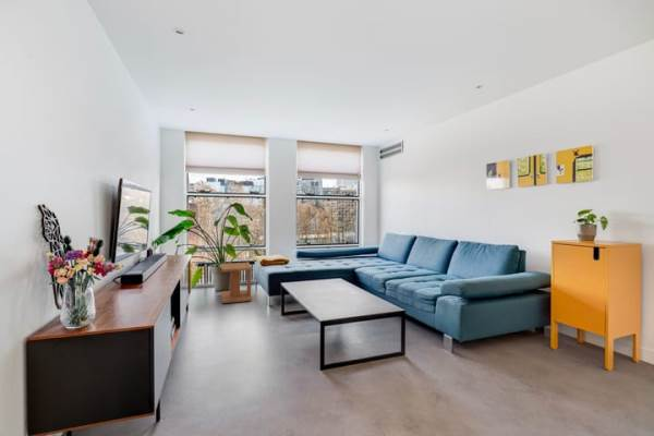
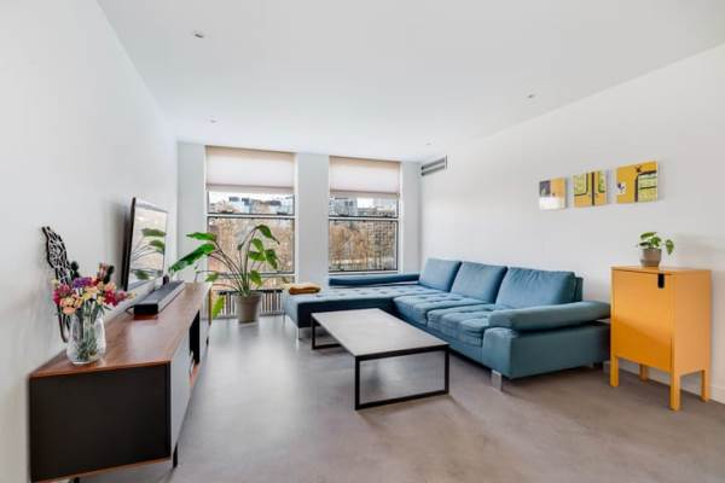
- side table (235, 281)
